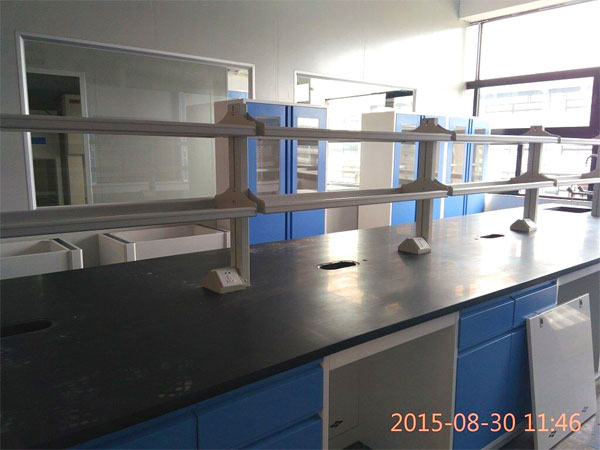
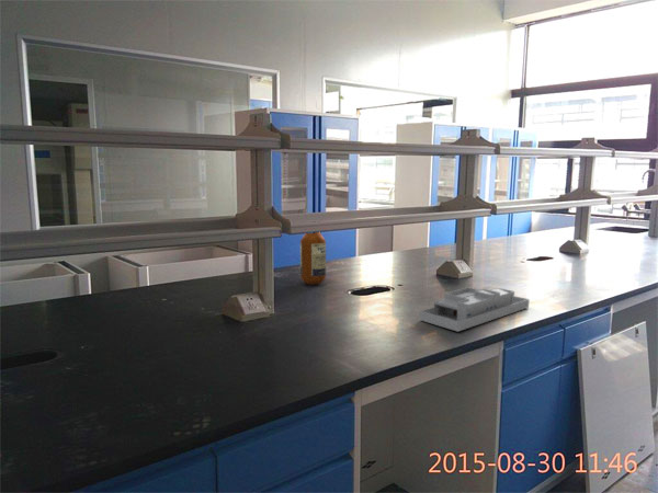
+ bottle (313, 253)
+ desk organizer (477, 302)
